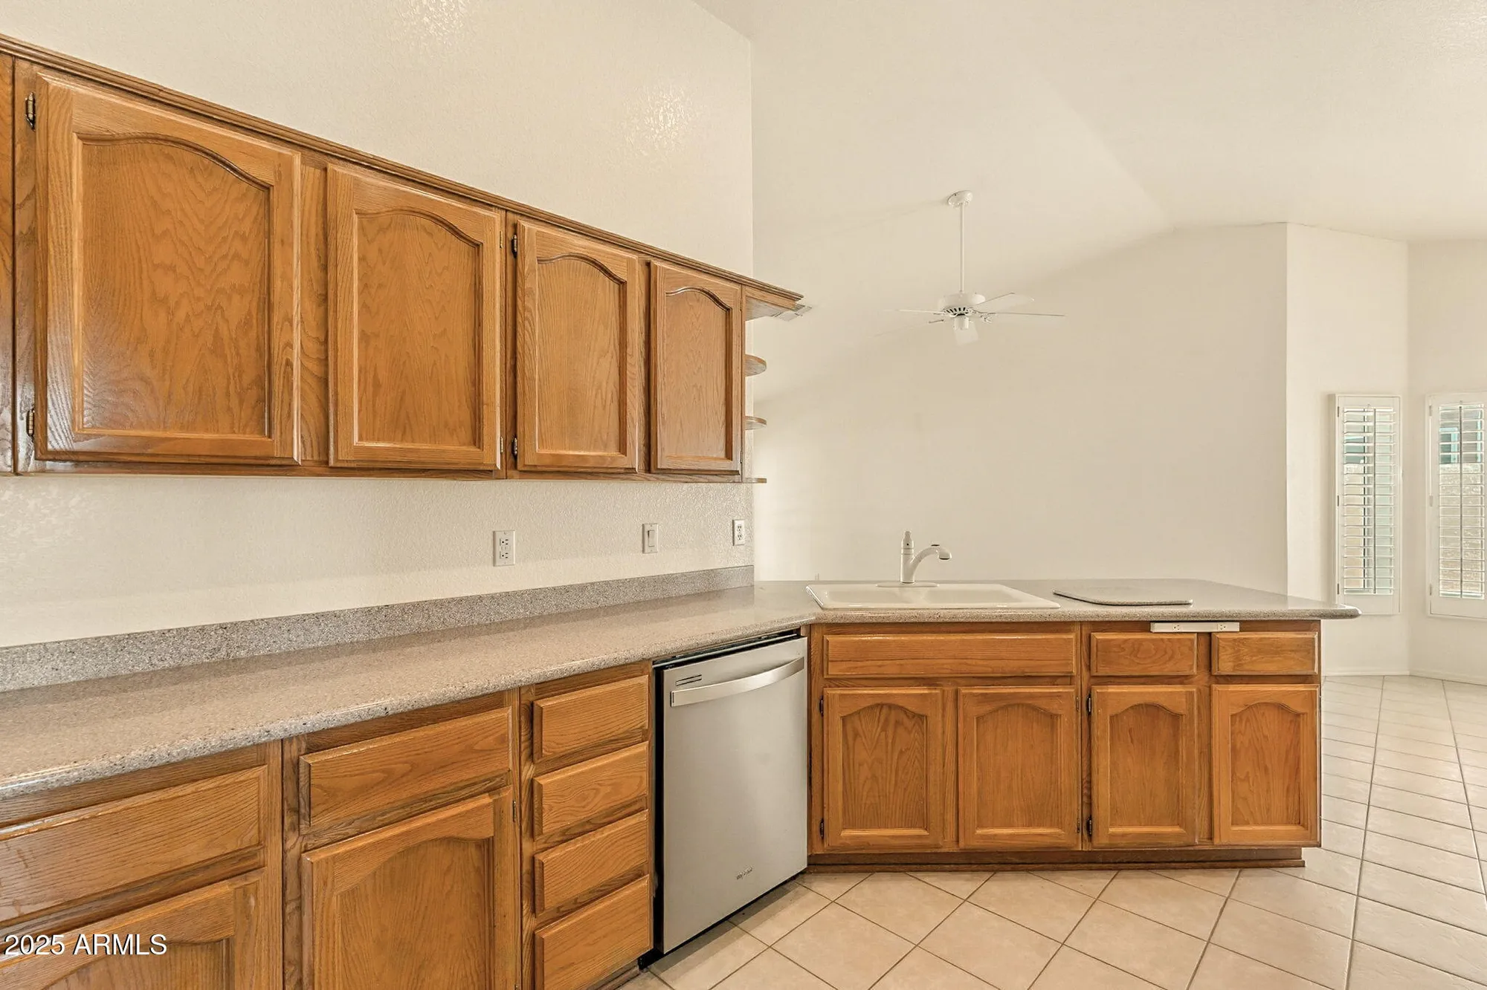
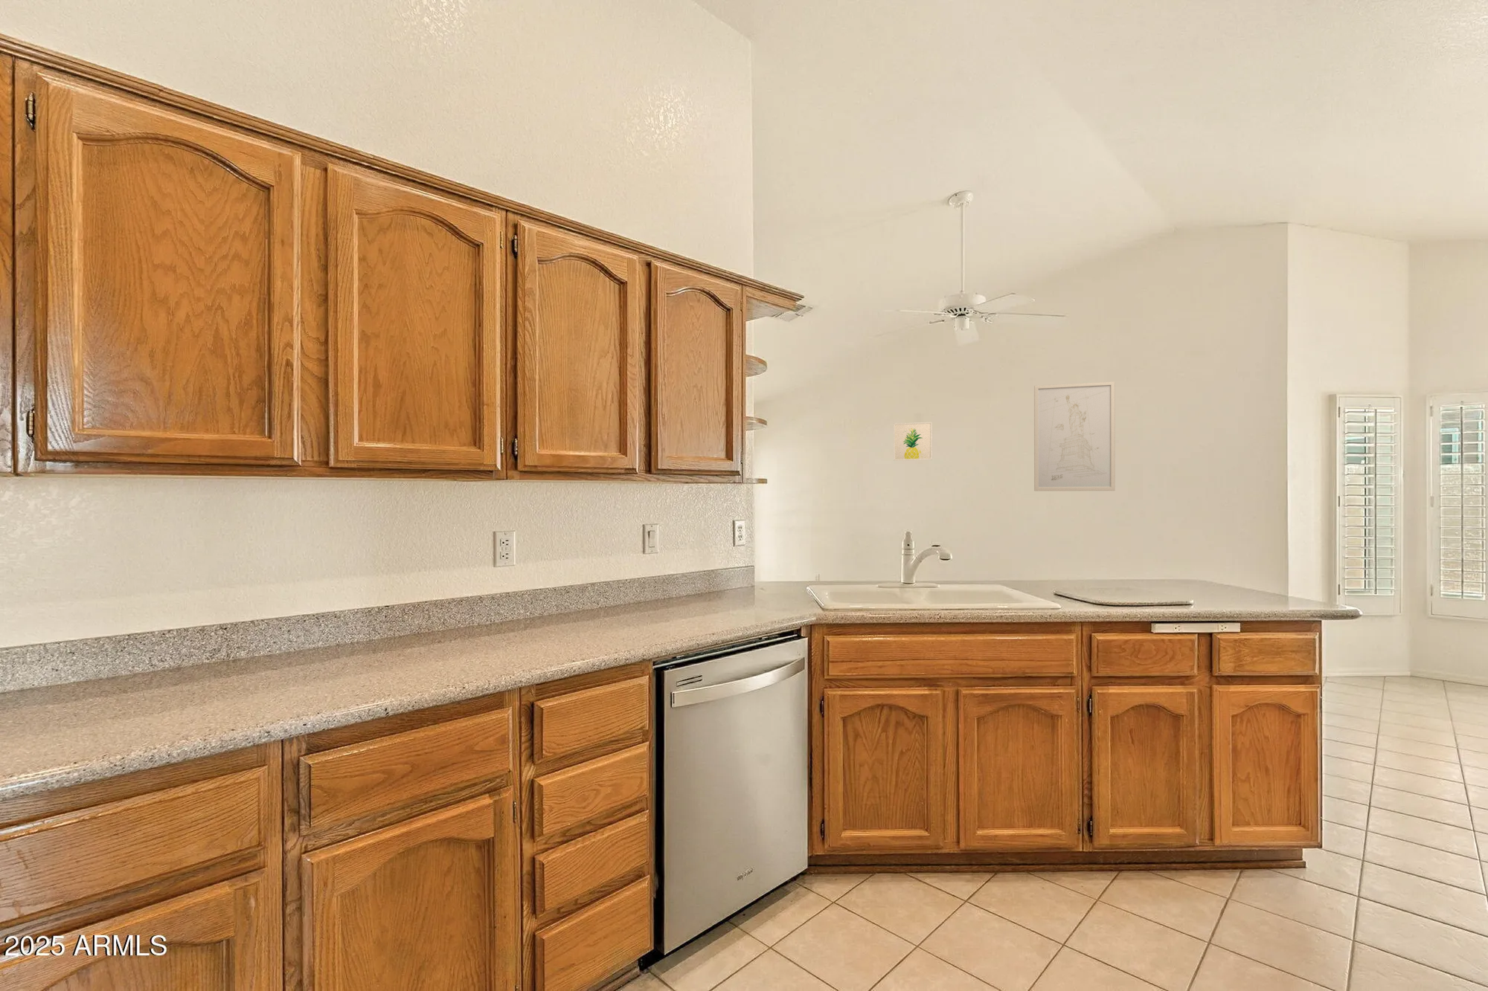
+ wall art (912, 441)
+ wall art (1073, 437)
